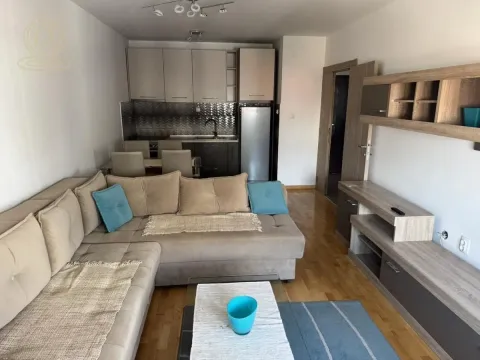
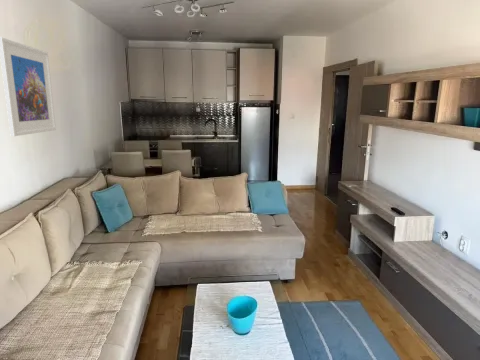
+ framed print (31, 90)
